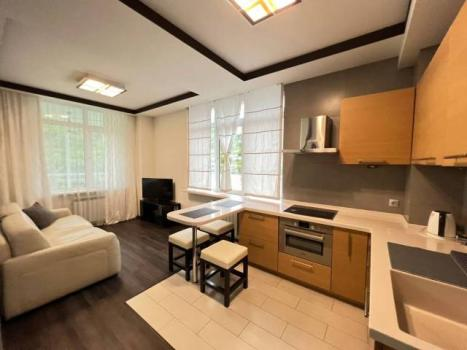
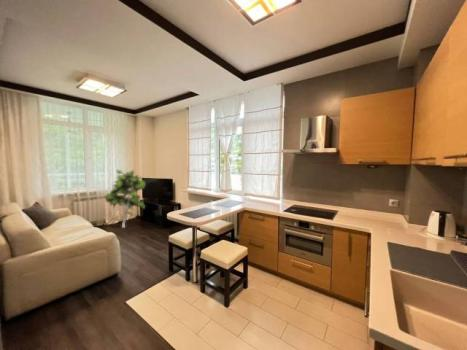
+ indoor plant (125, 197)
